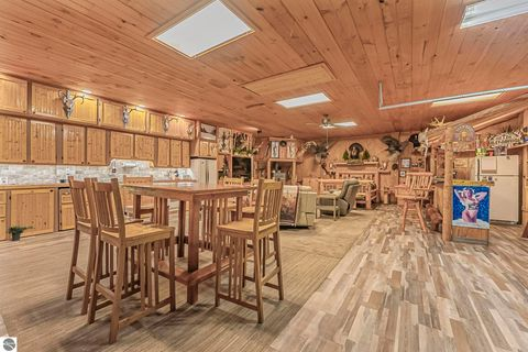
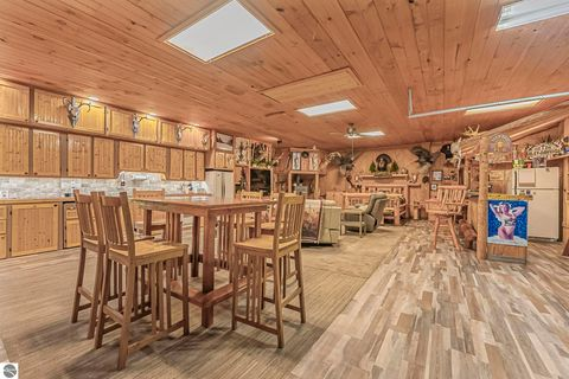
- potted plant (20, 230)
